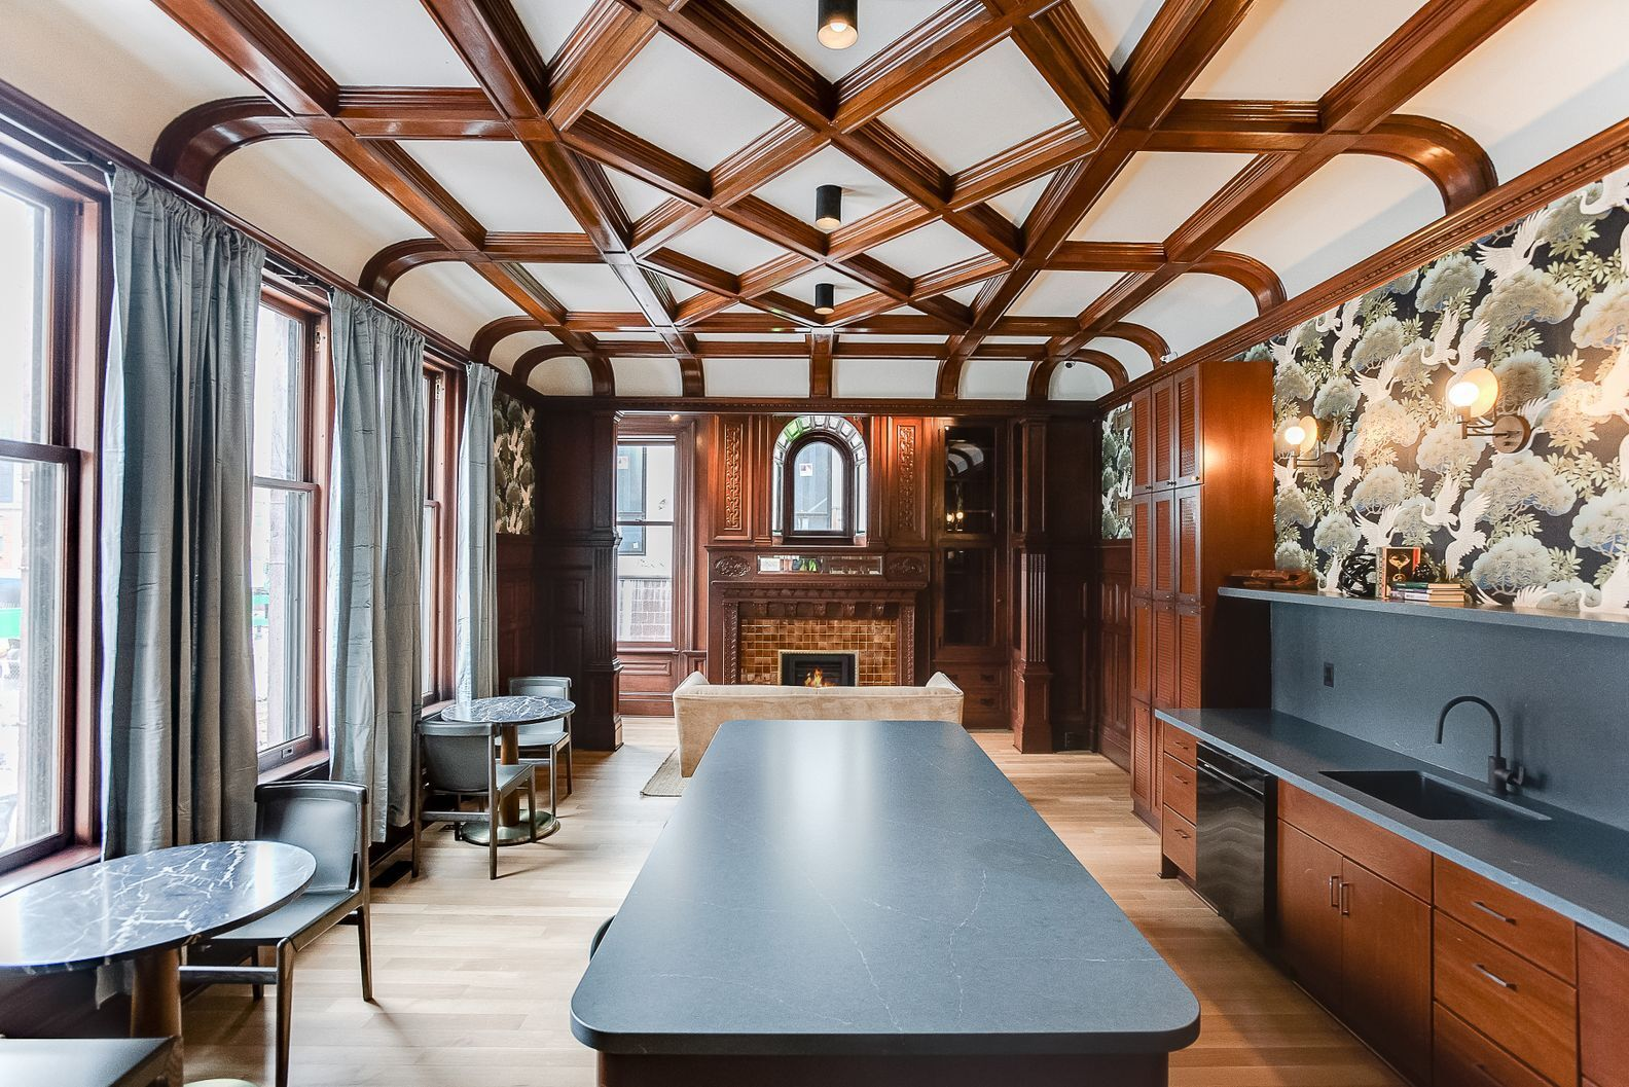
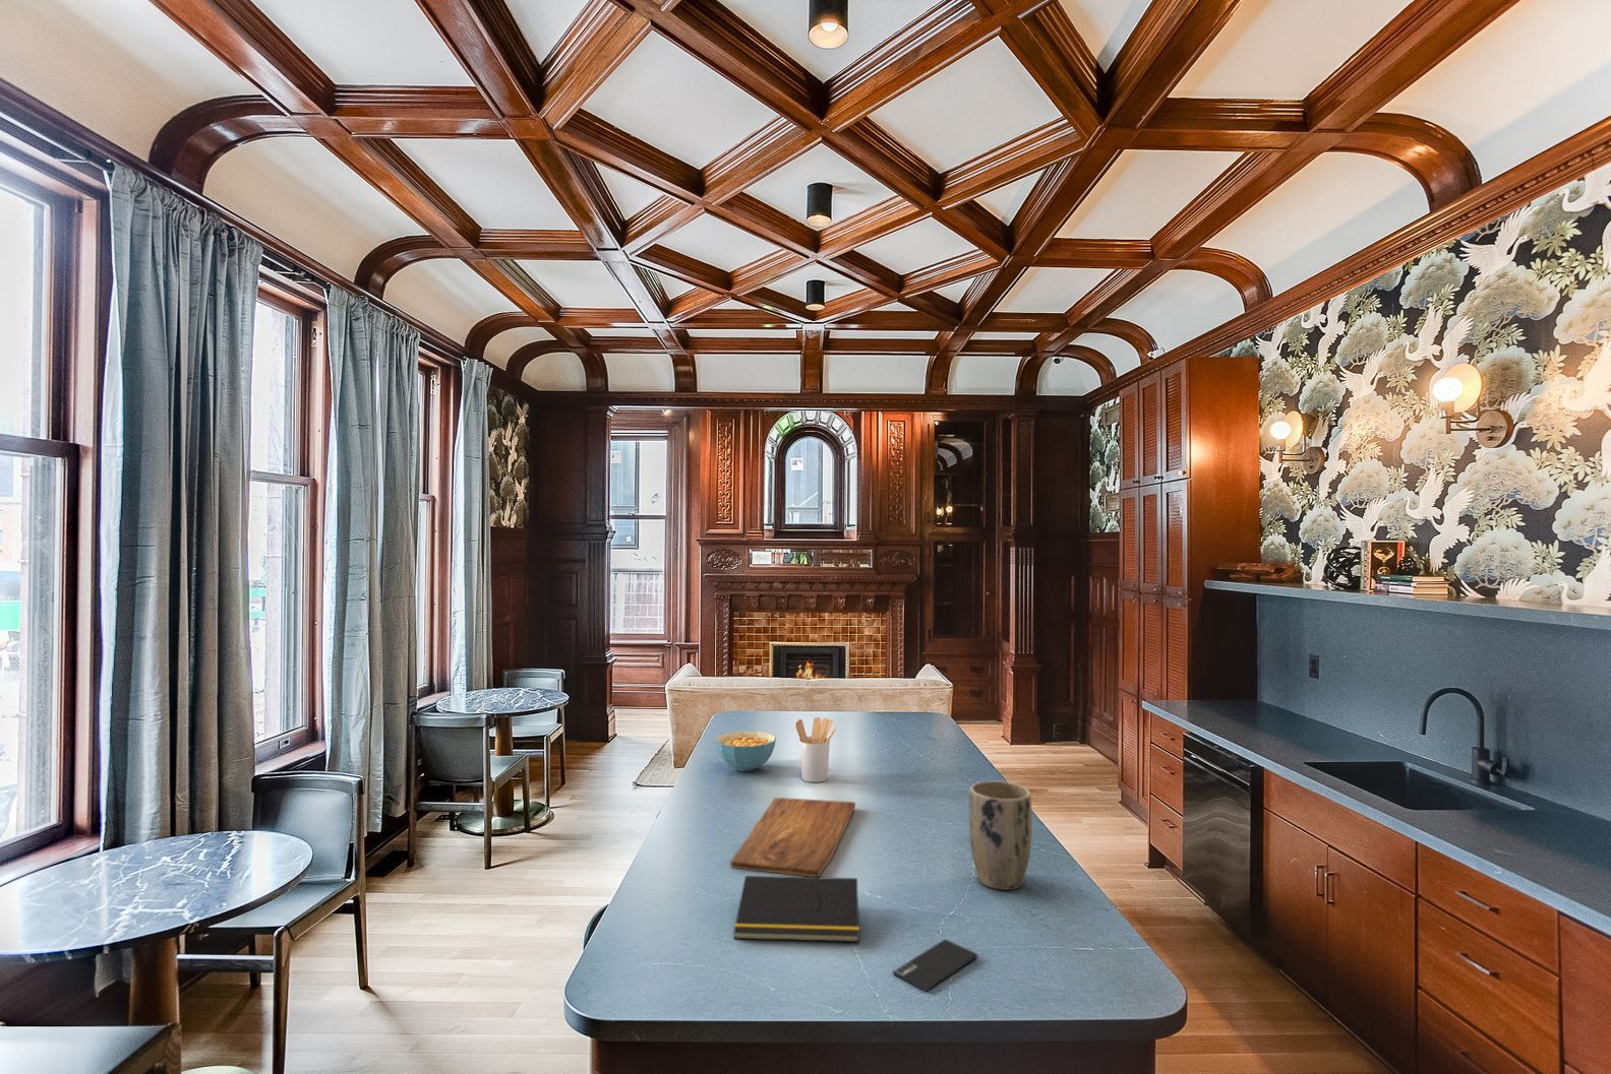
+ cutting board (798, 831)
+ notepad (799, 906)
+ smartphone (936, 964)
+ plant pot (999, 835)
+ utensil holder (817, 747)
+ cereal bowl (745, 753)
